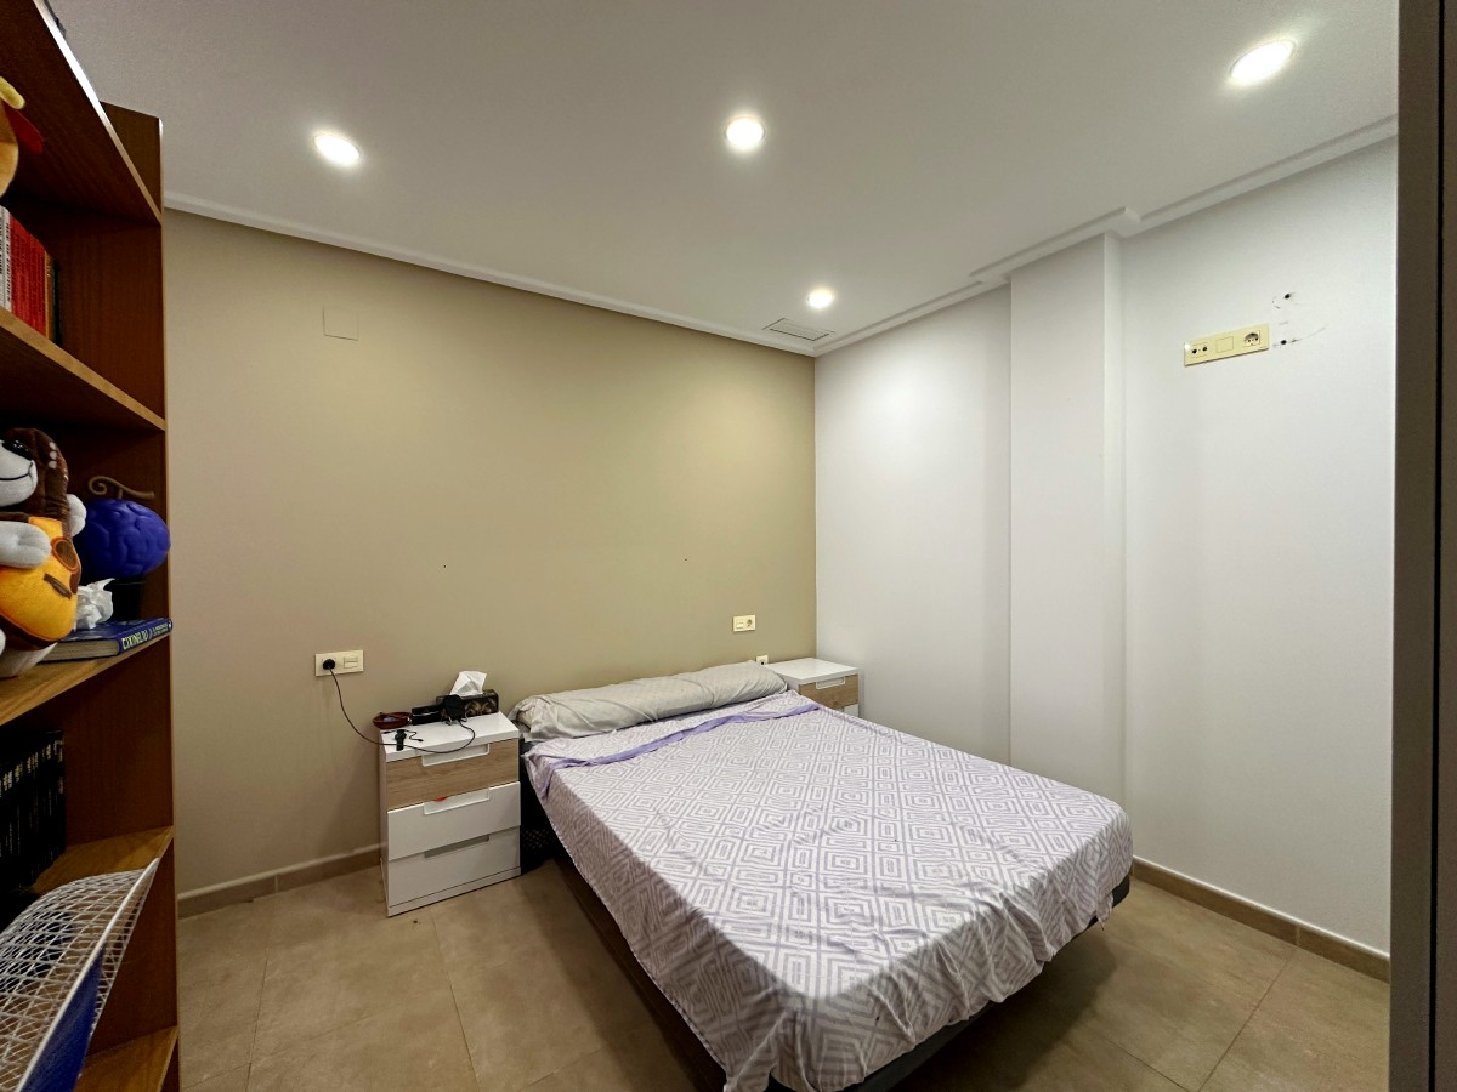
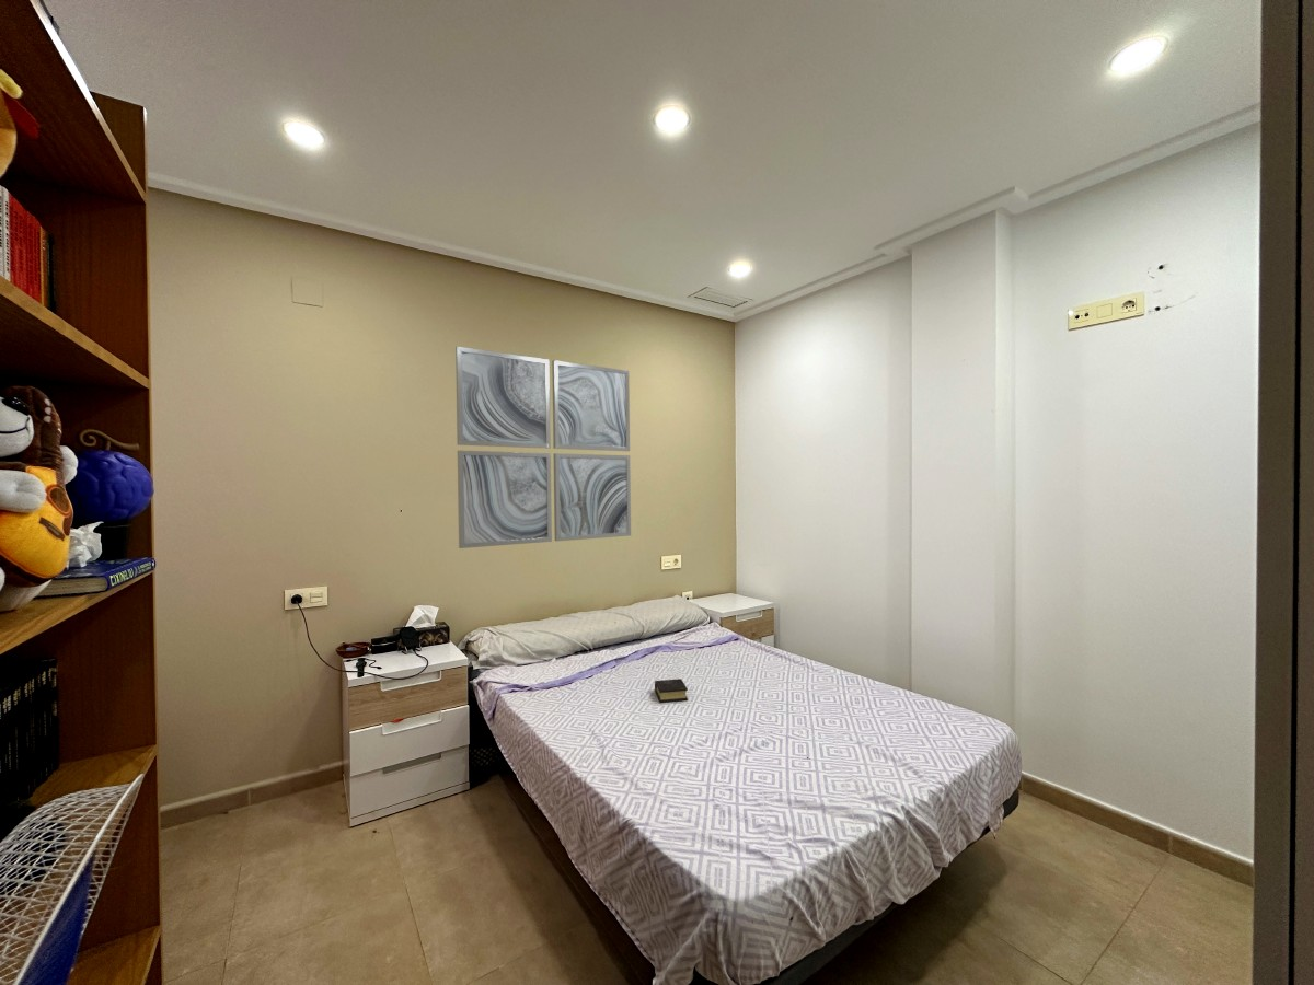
+ wall art (553, 448)
+ book (670, 690)
